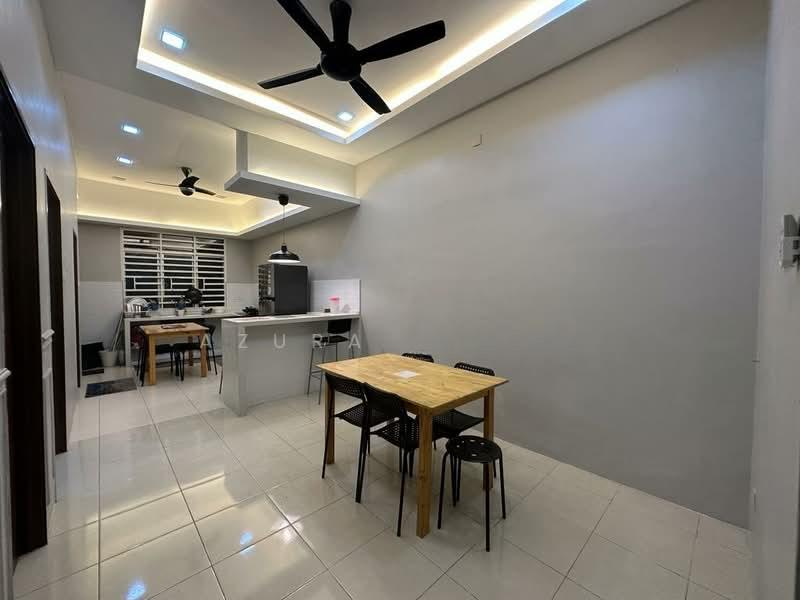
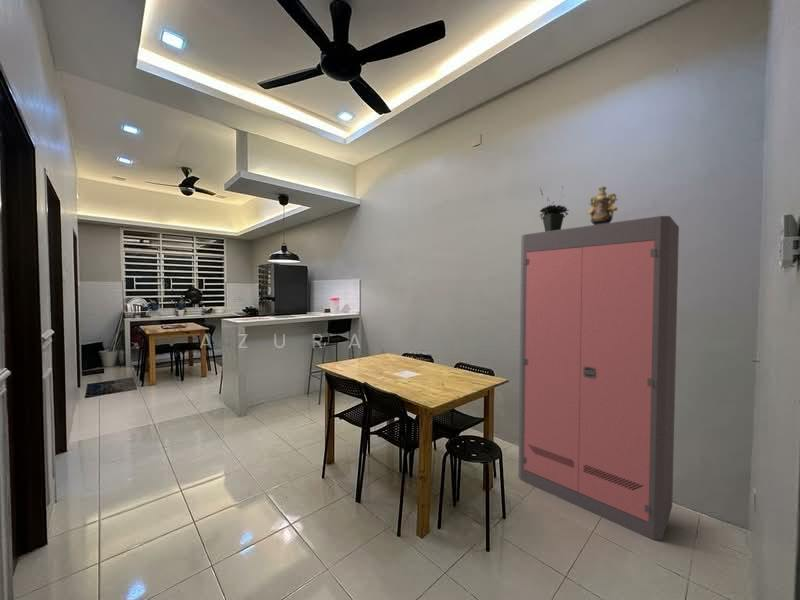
+ potted plant (552, 207)
+ decorative vase (601, 206)
+ storage cabinet (590, 362)
